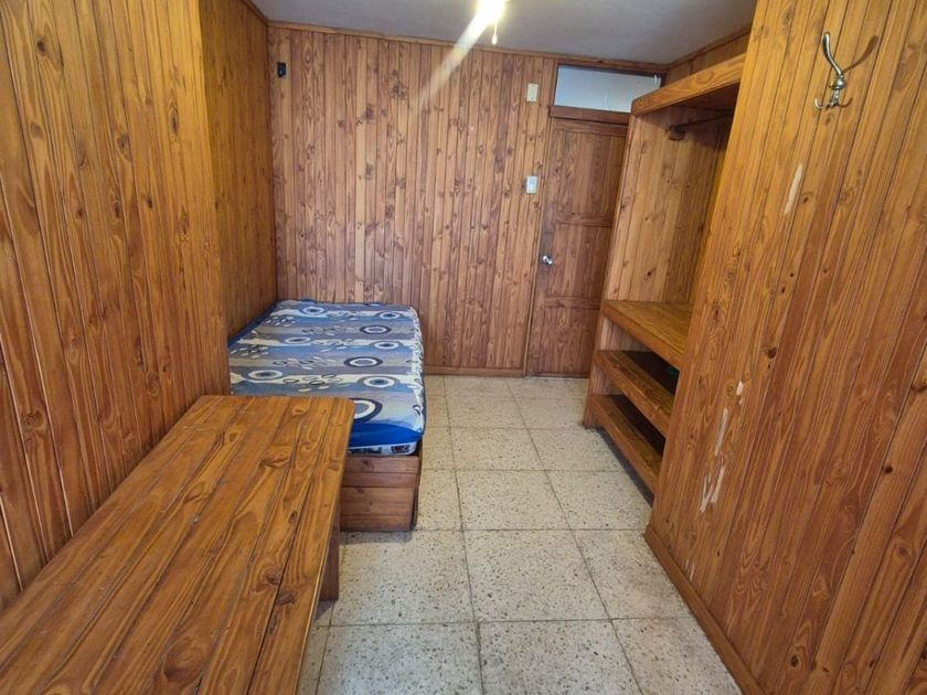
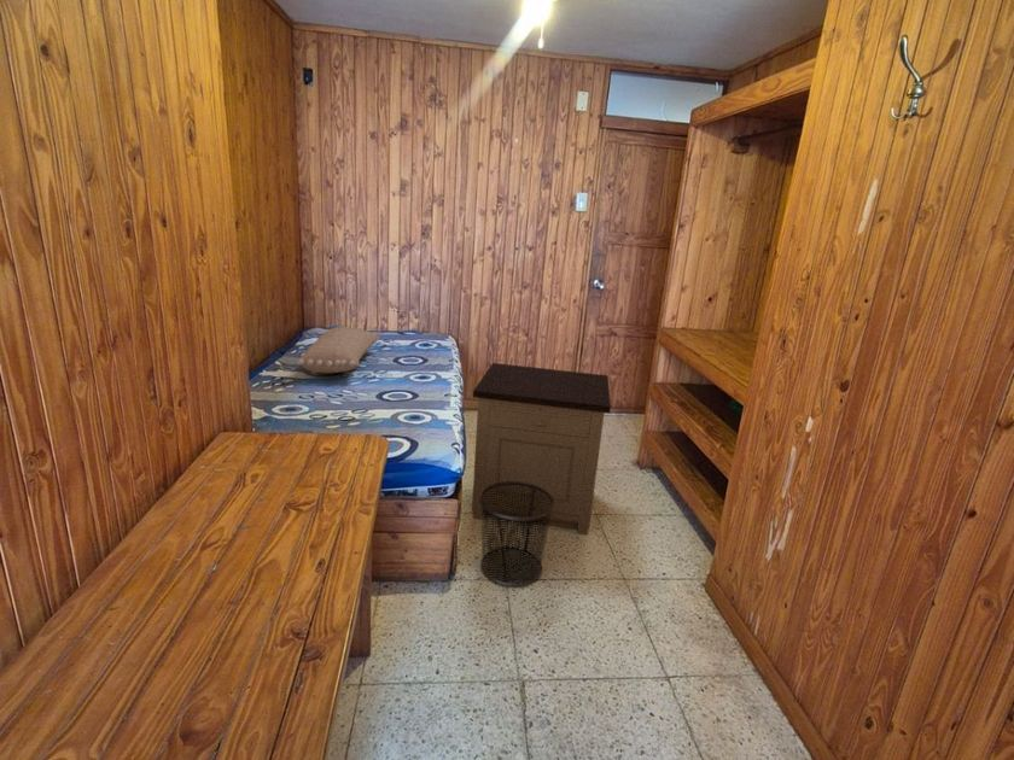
+ waste bin (513, 533)
+ nightstand (540, 444)
+ pillow (343, 349)
